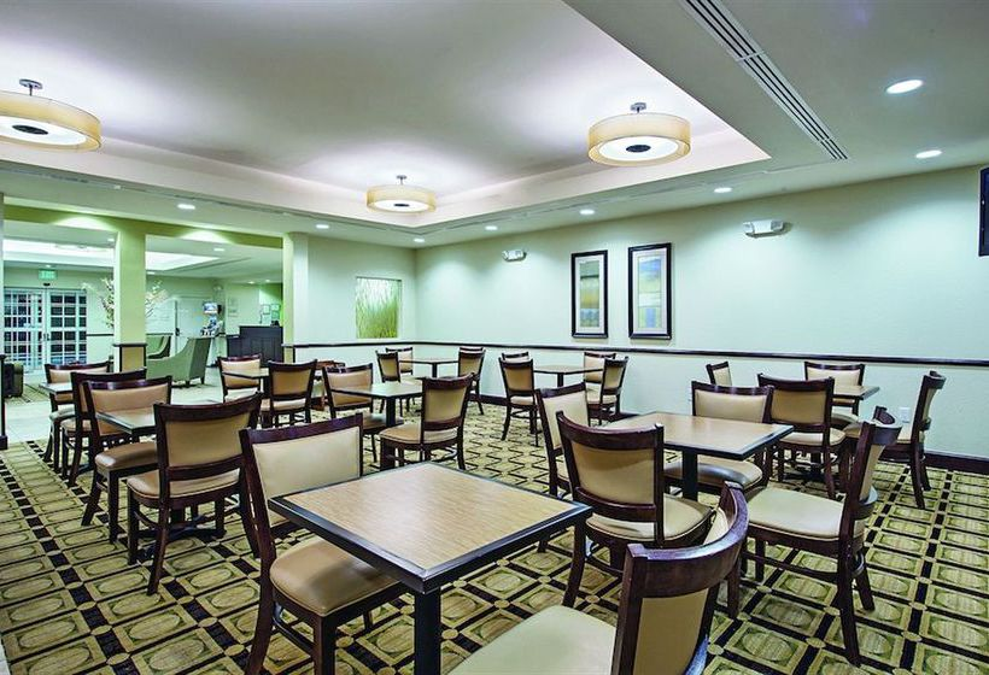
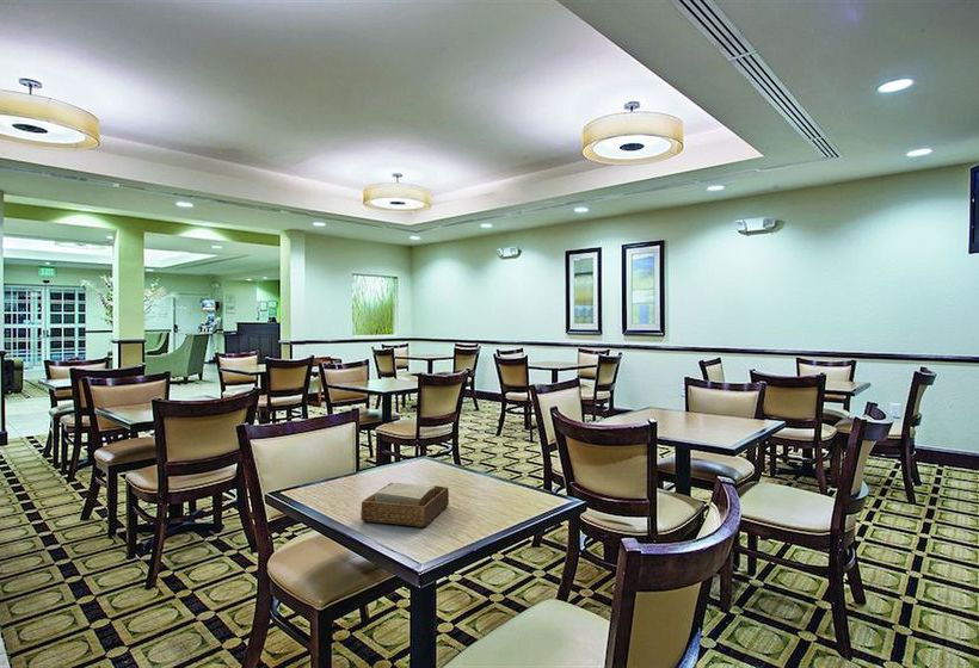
+ napkin holder (406, 500)
